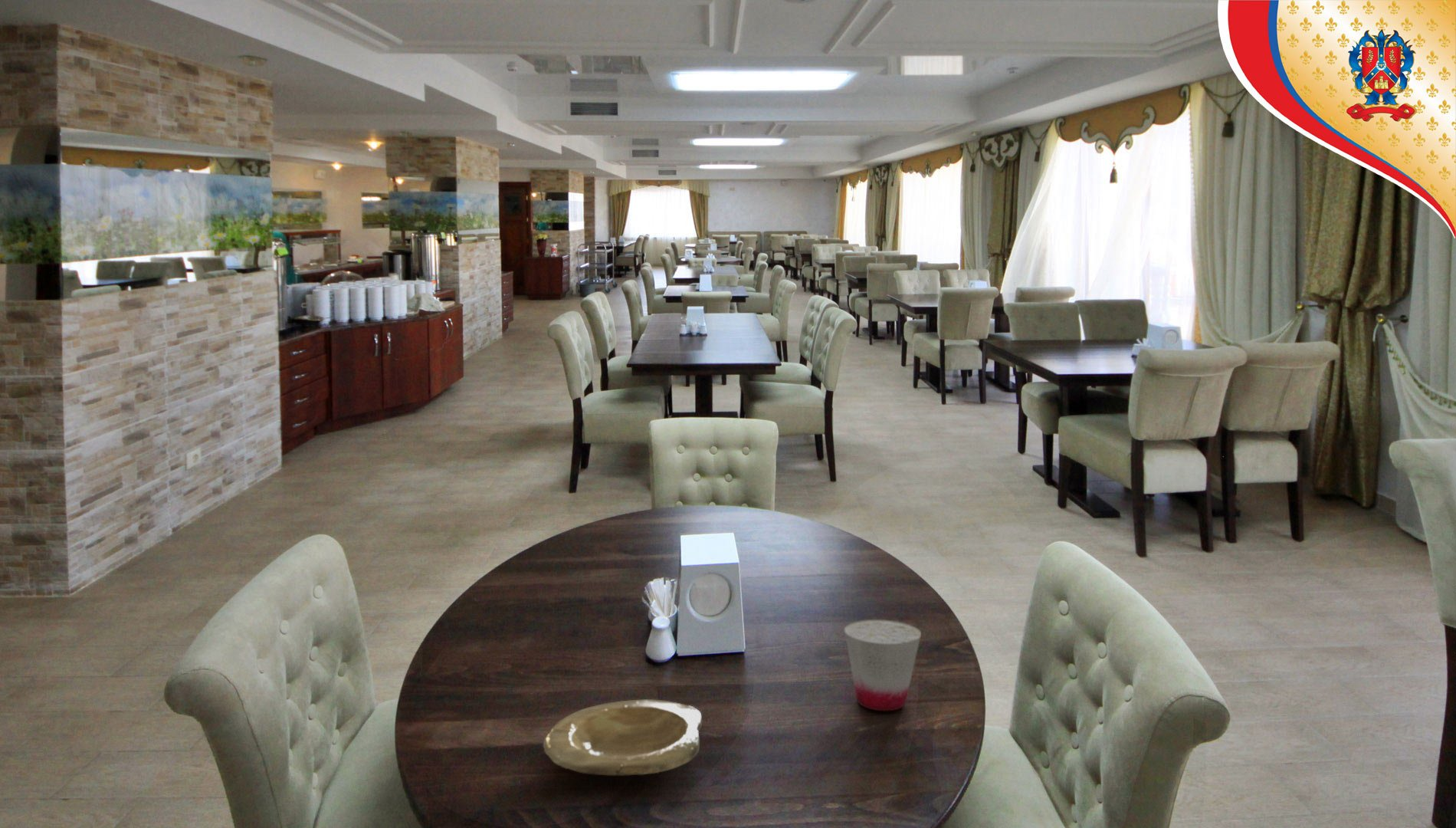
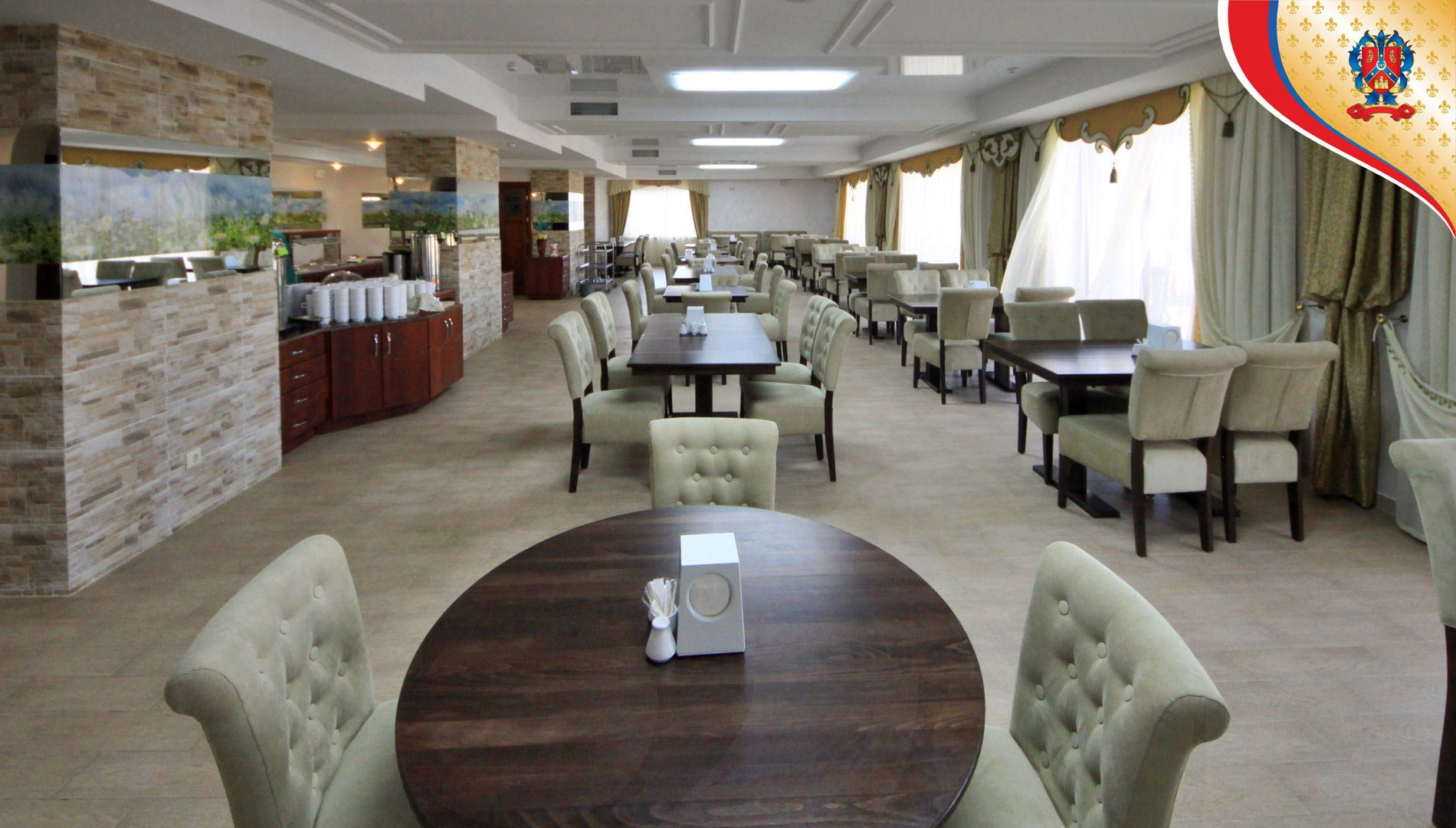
- cup (881, 666)
- plate (626, 741)
